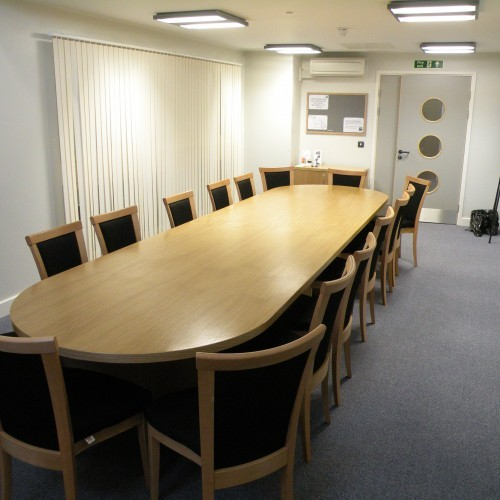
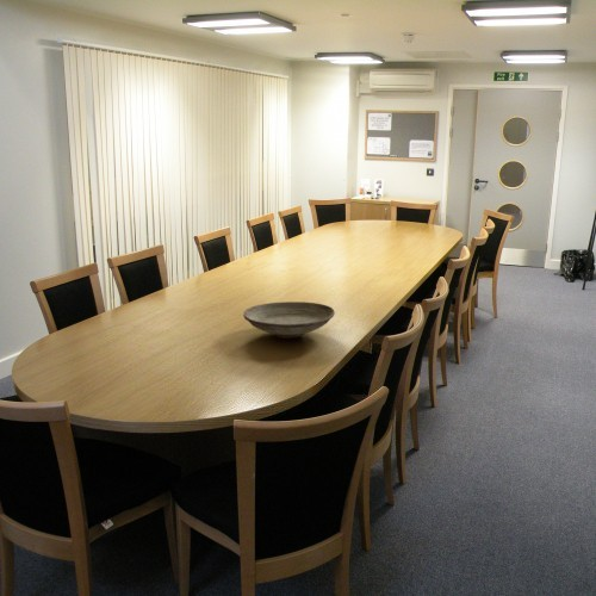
+ decorative bowl (288, 322)
